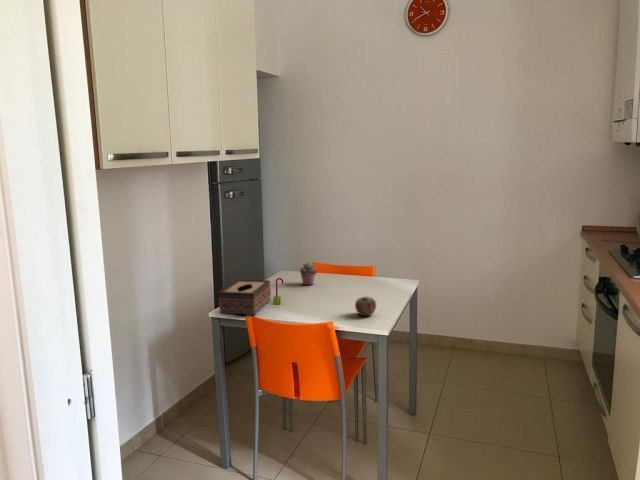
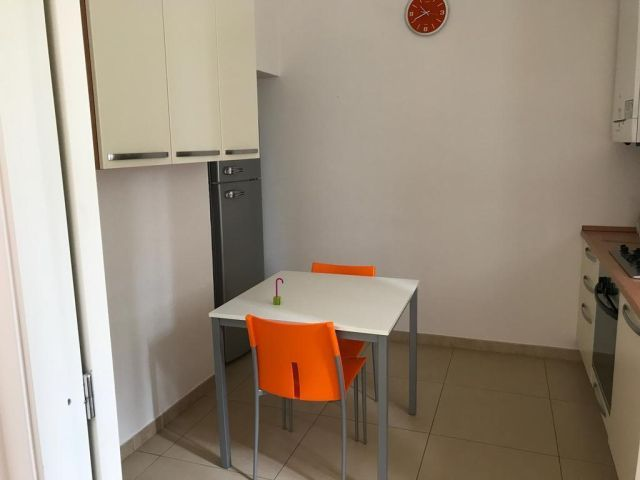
- apple (365, 306)
- potted succulent (308, 273)
- tissue box (246, 296)
